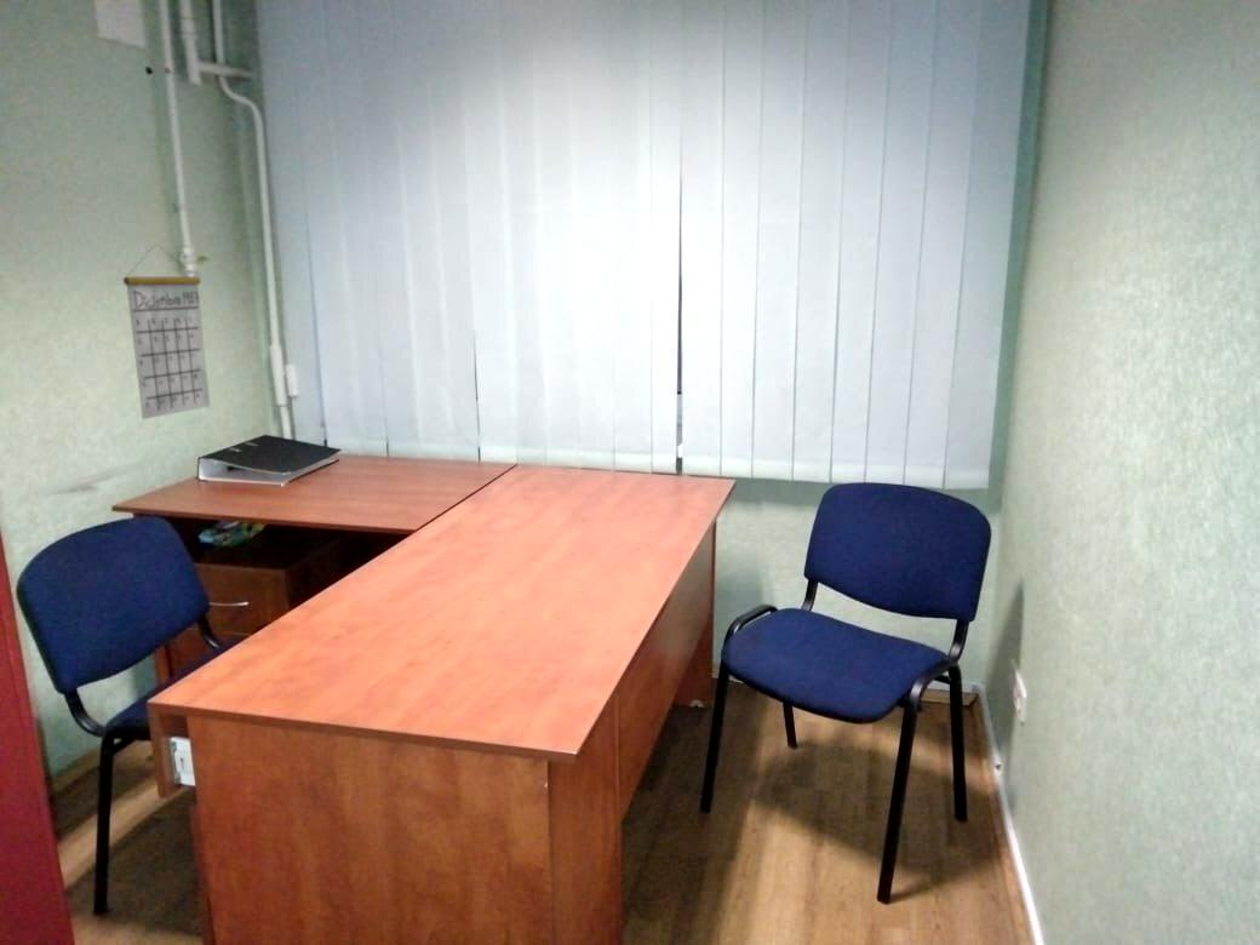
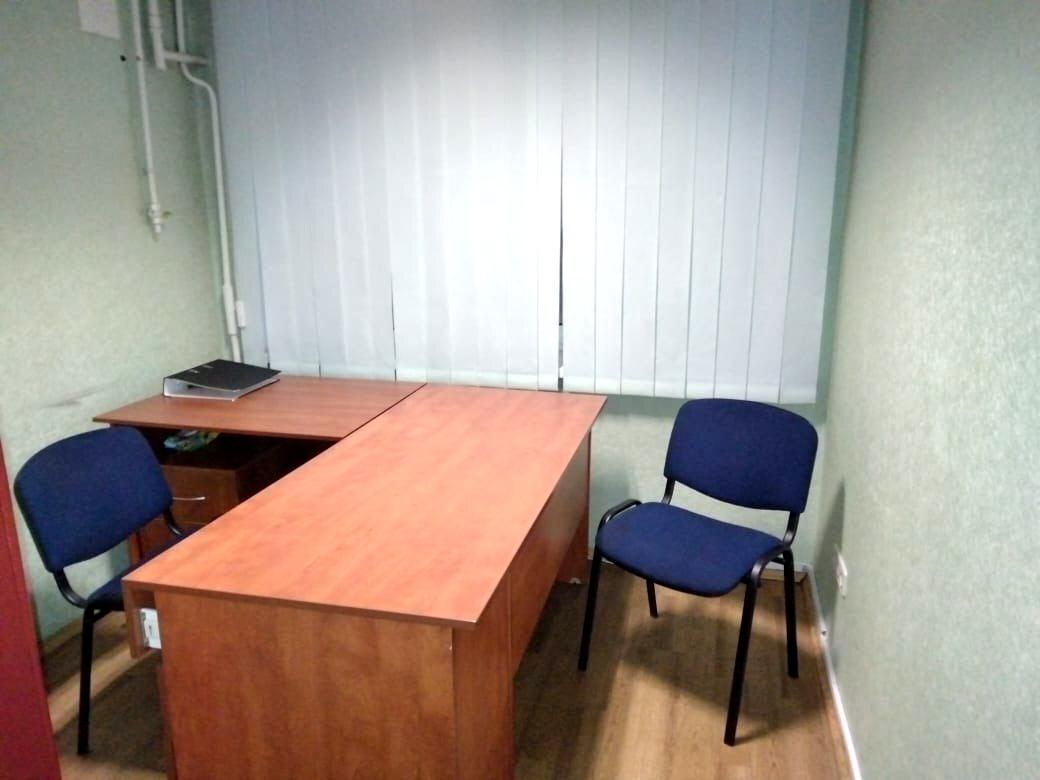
- calendar (168, 330)
